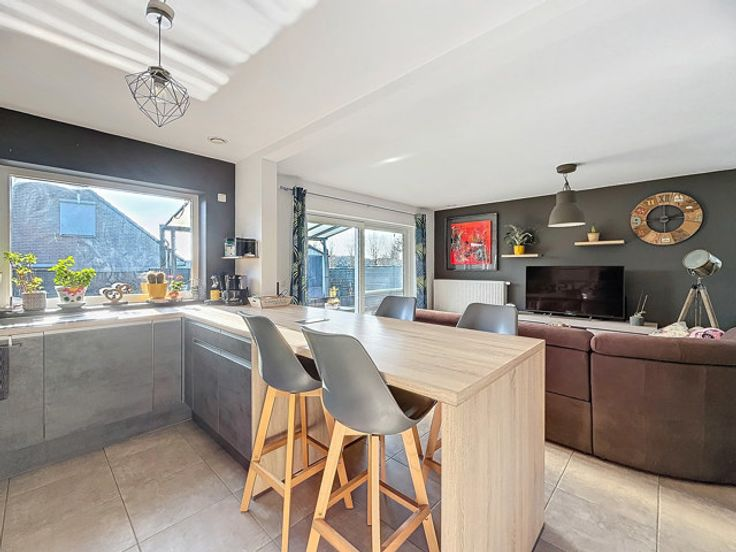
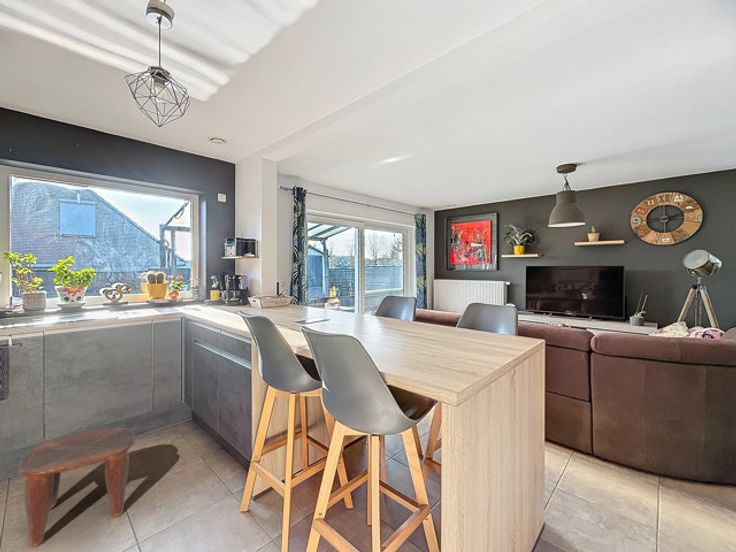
+ stool (78, 467)
